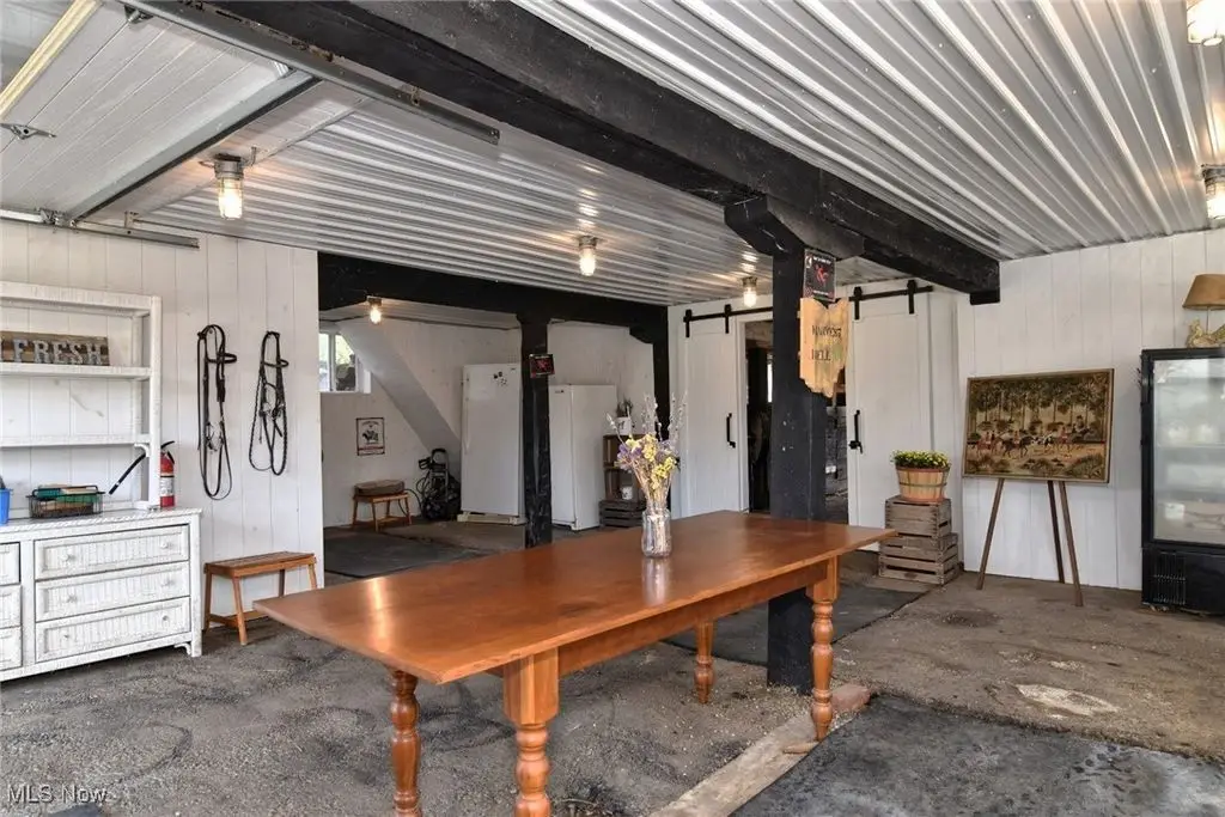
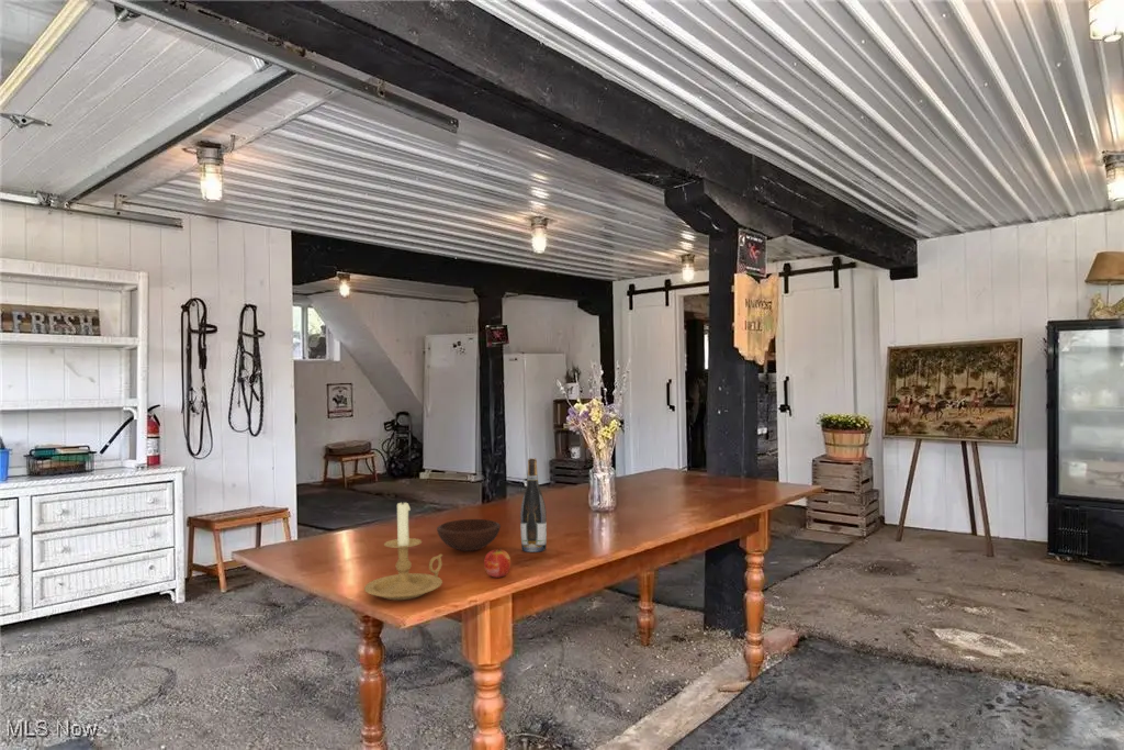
+ apple (497, 561)
+ wine bottle (532, 503)
+ bowl (469, 536)
+ candle holder (403, 546)
